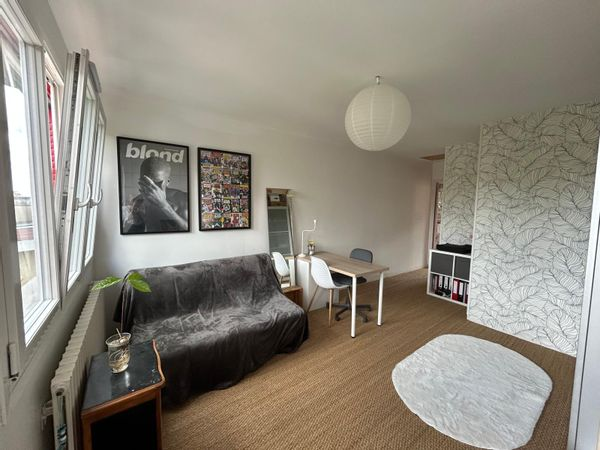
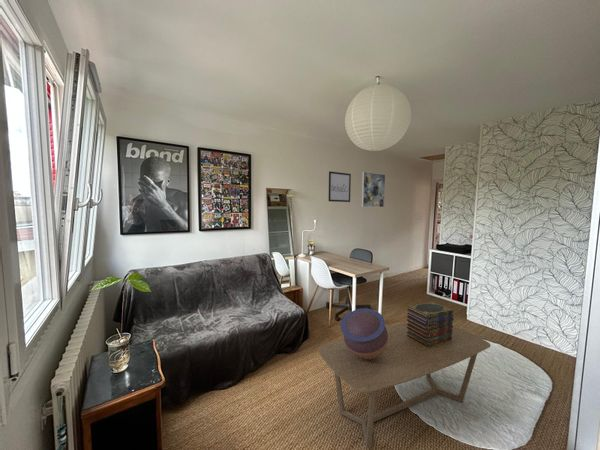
+ wall art (339, 187)
+ decorative bowl (363, 335)
+ book stack (429, 322)
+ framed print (373, 190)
+ coffee table (404, 376)
